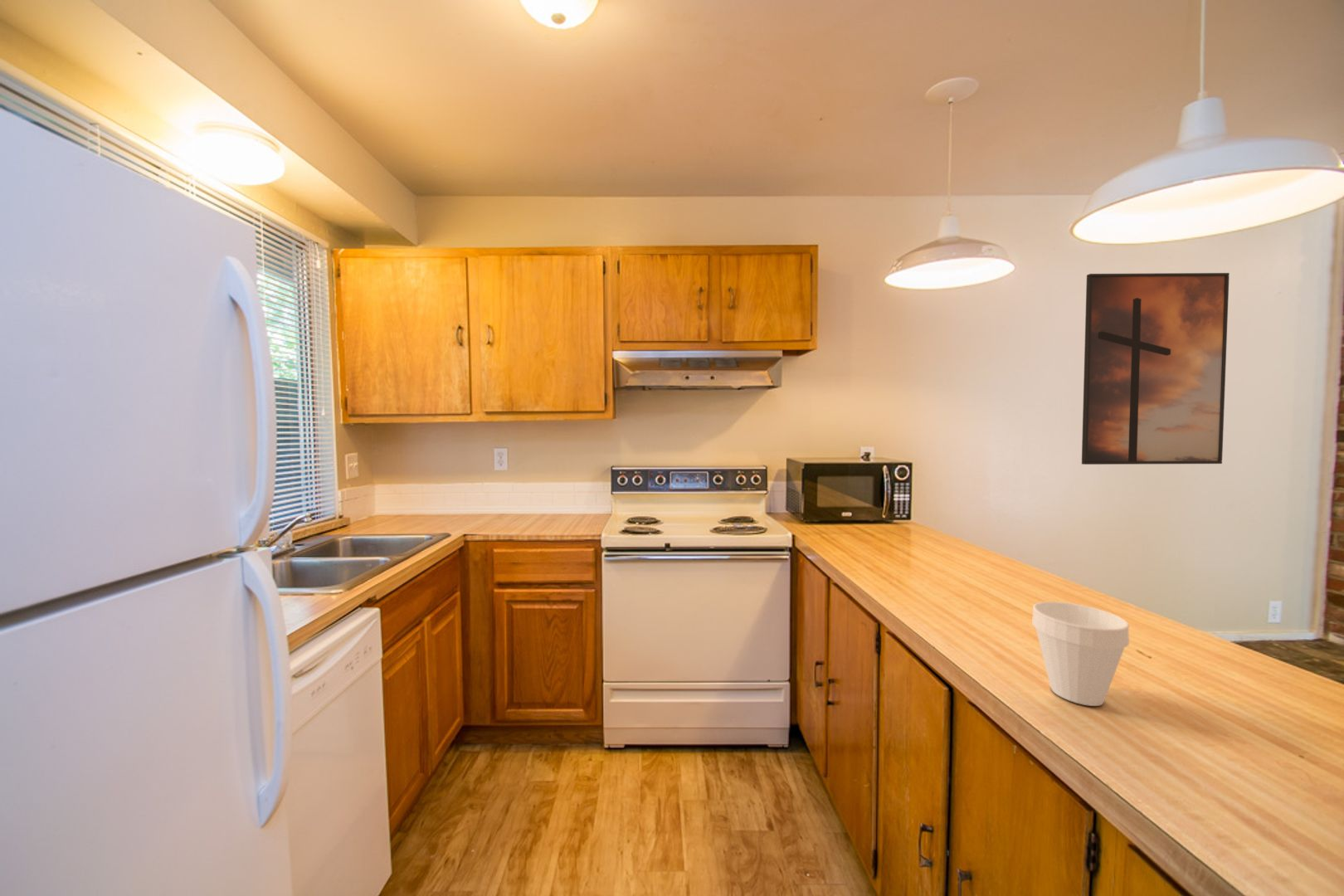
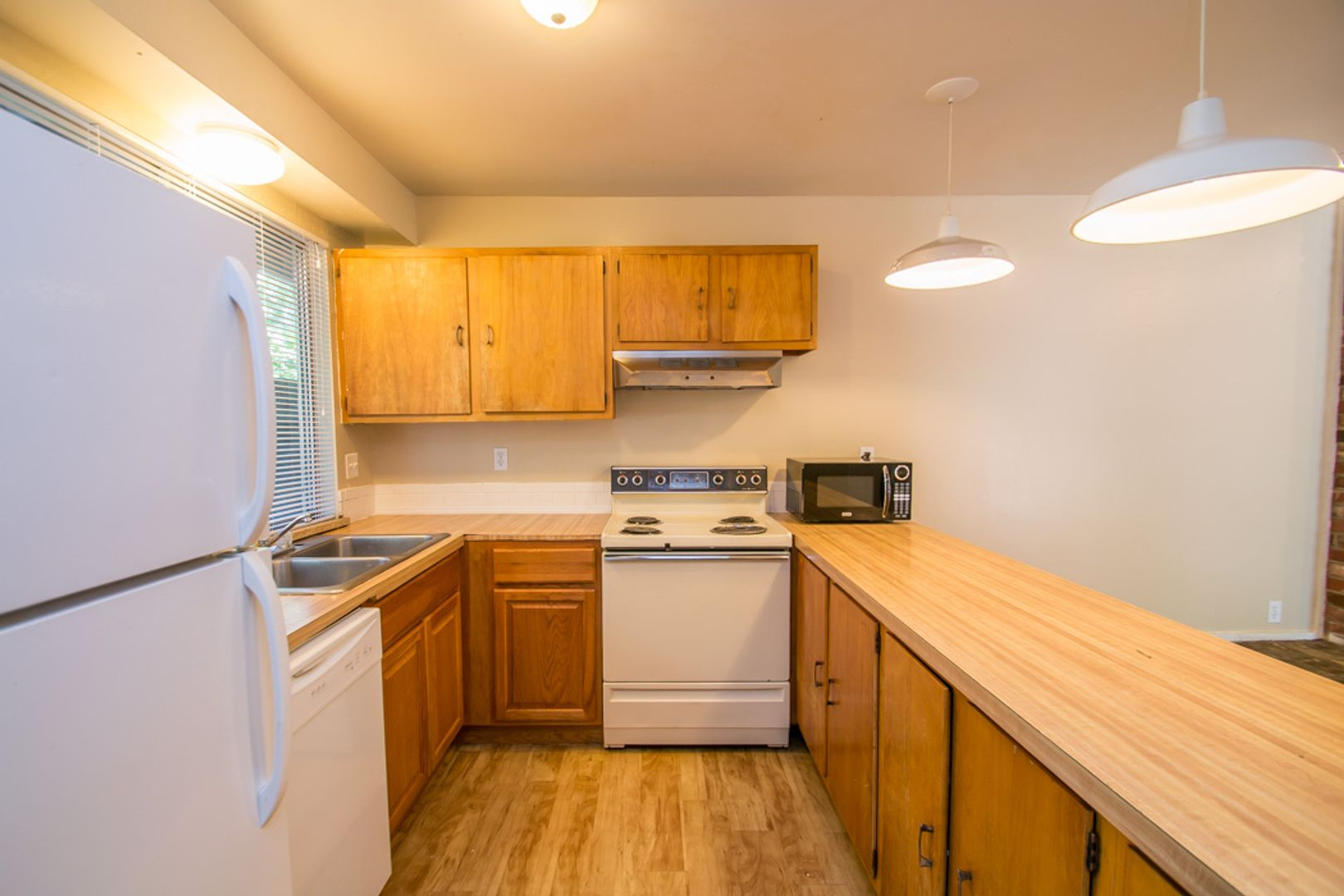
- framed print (1154, 369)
- cup (1077, 654)
